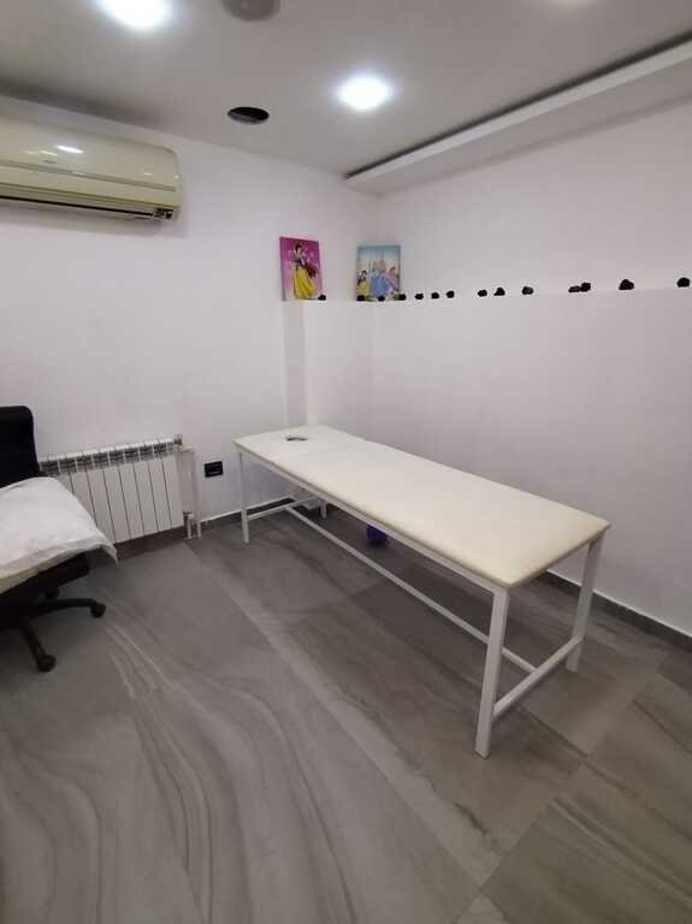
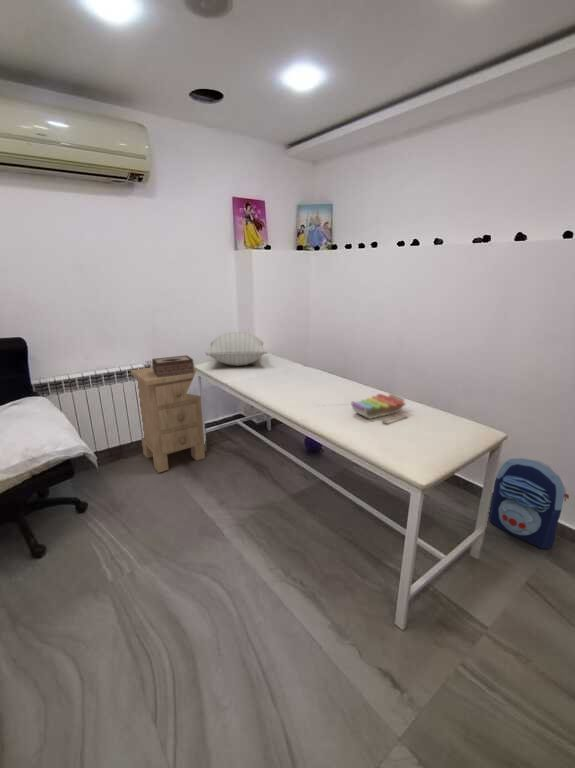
+ backpack (527, 497)
+ toy xylophone (381, 407)
+ tissue box (173, 365)
+ nightstand (171, 415)
+ pillow (236, 348)
